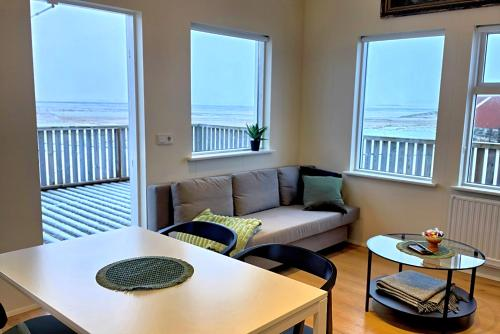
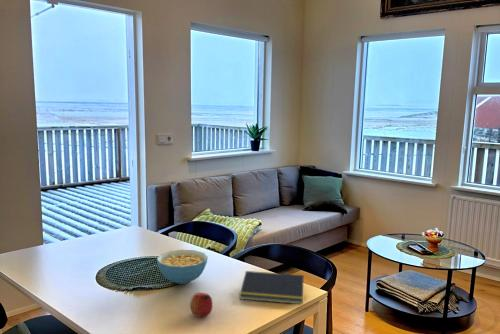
+ cereal bowl (182, 269)
+ notepad (272, 286)
+ fruit (201, 303)
